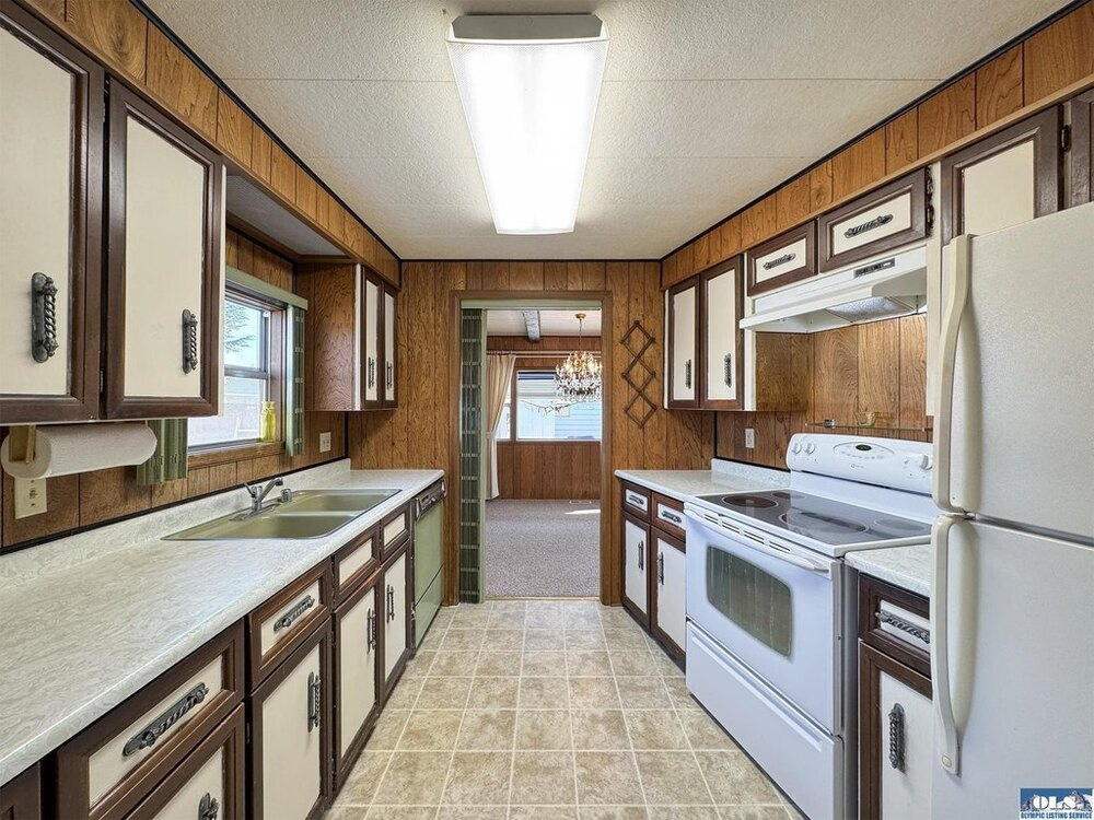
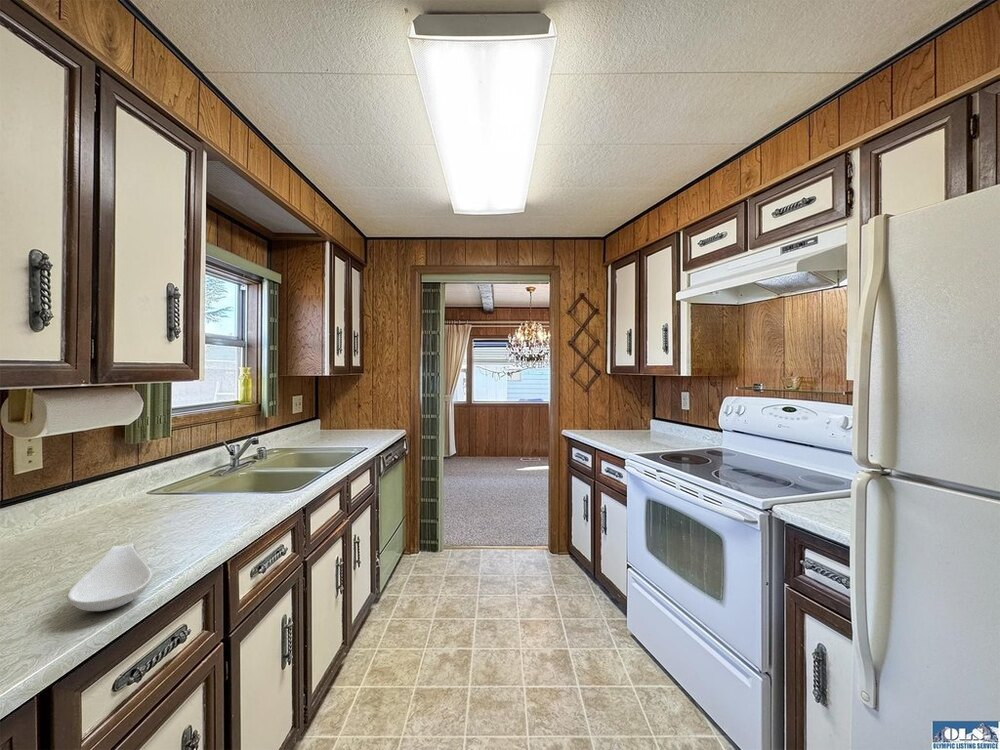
+ spoon rest (116, 573)
